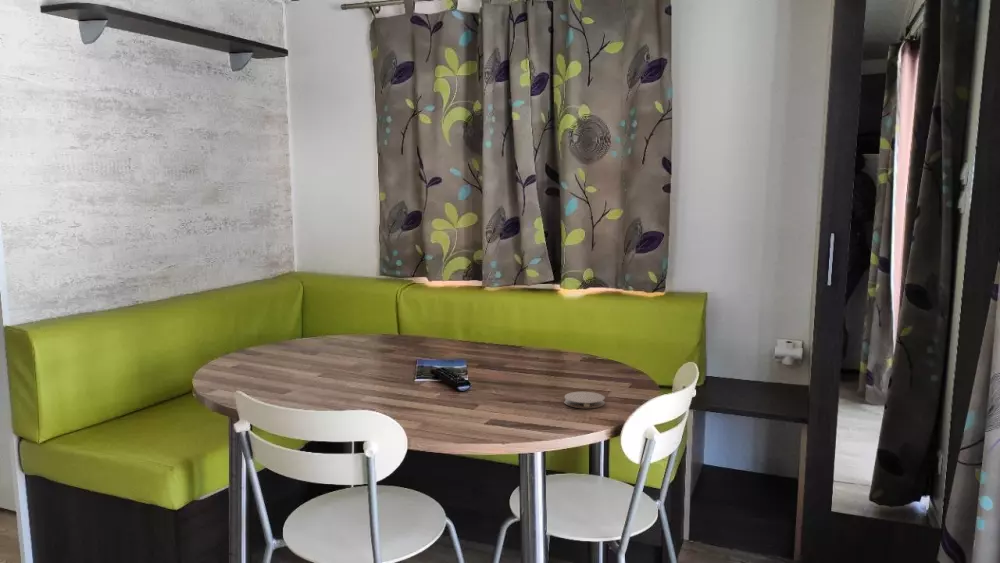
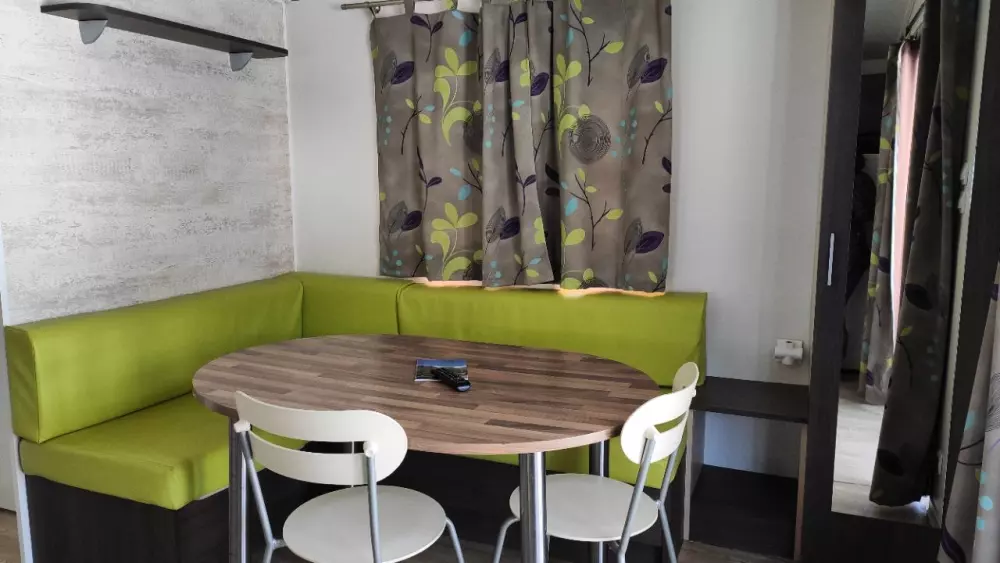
- coaster (584, 399)
